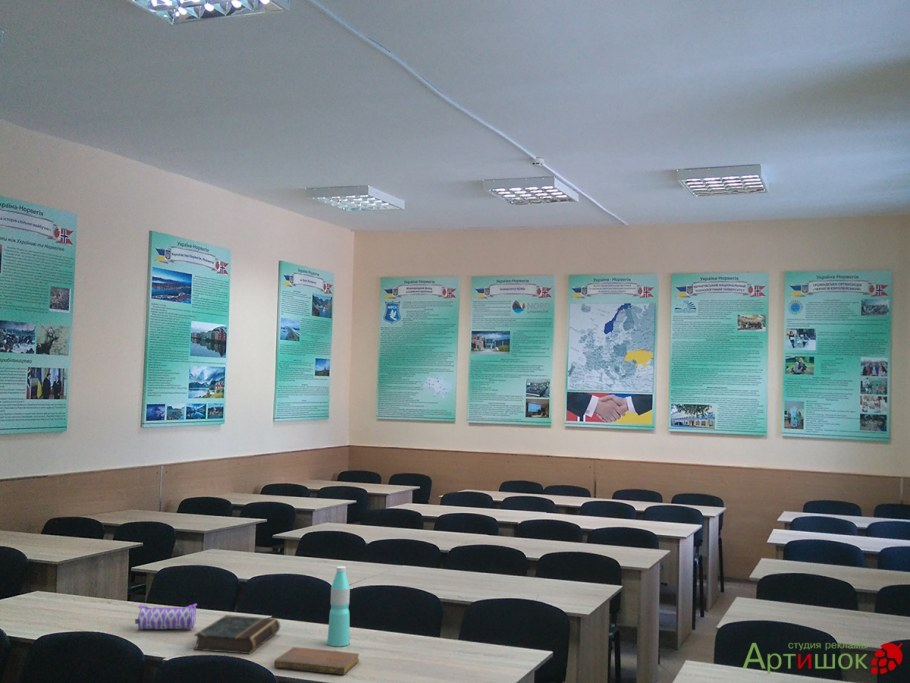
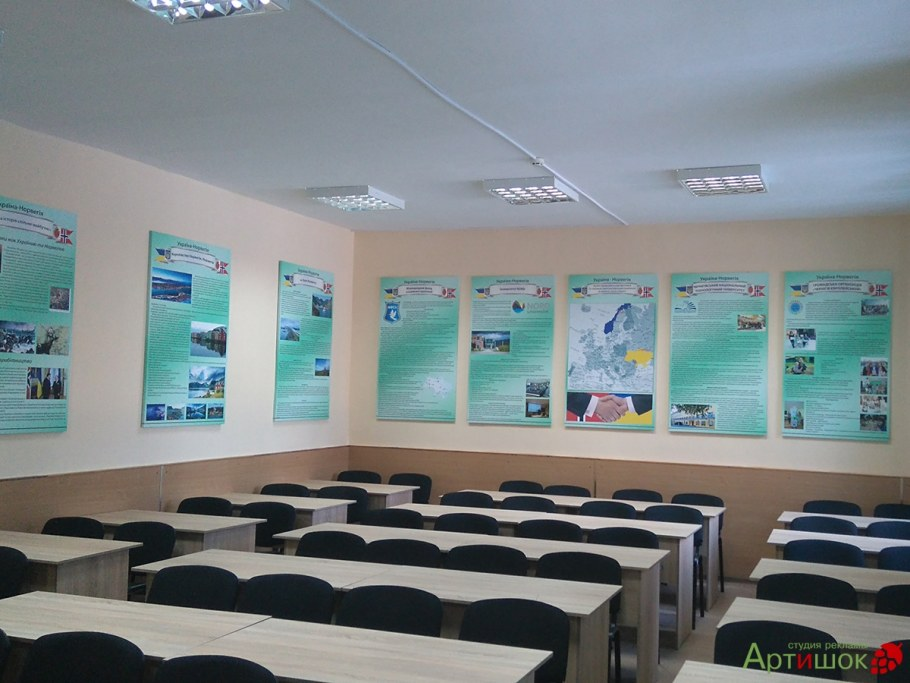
- notebook (317, 660)
- pencil case (167, 616)
- book (238, 633)
- water bottle (339, 605)
